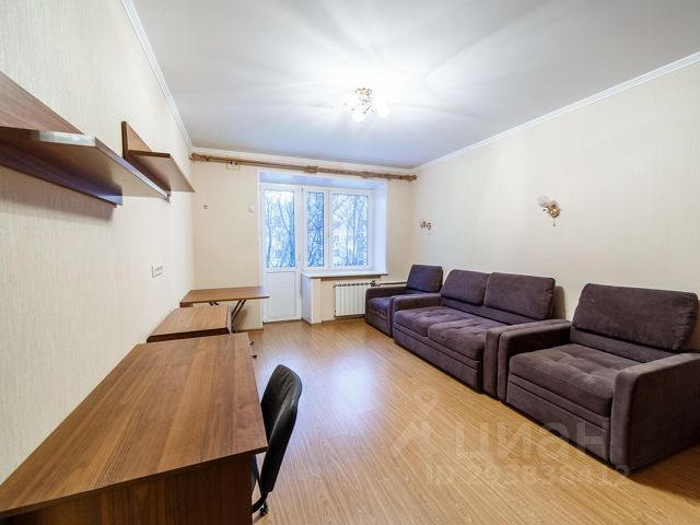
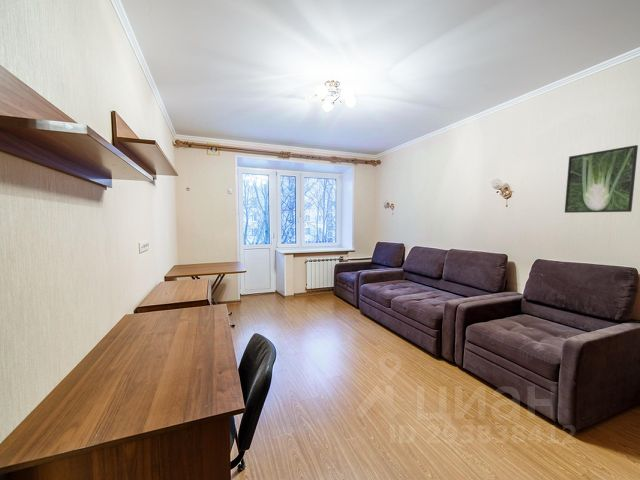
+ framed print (597, 182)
